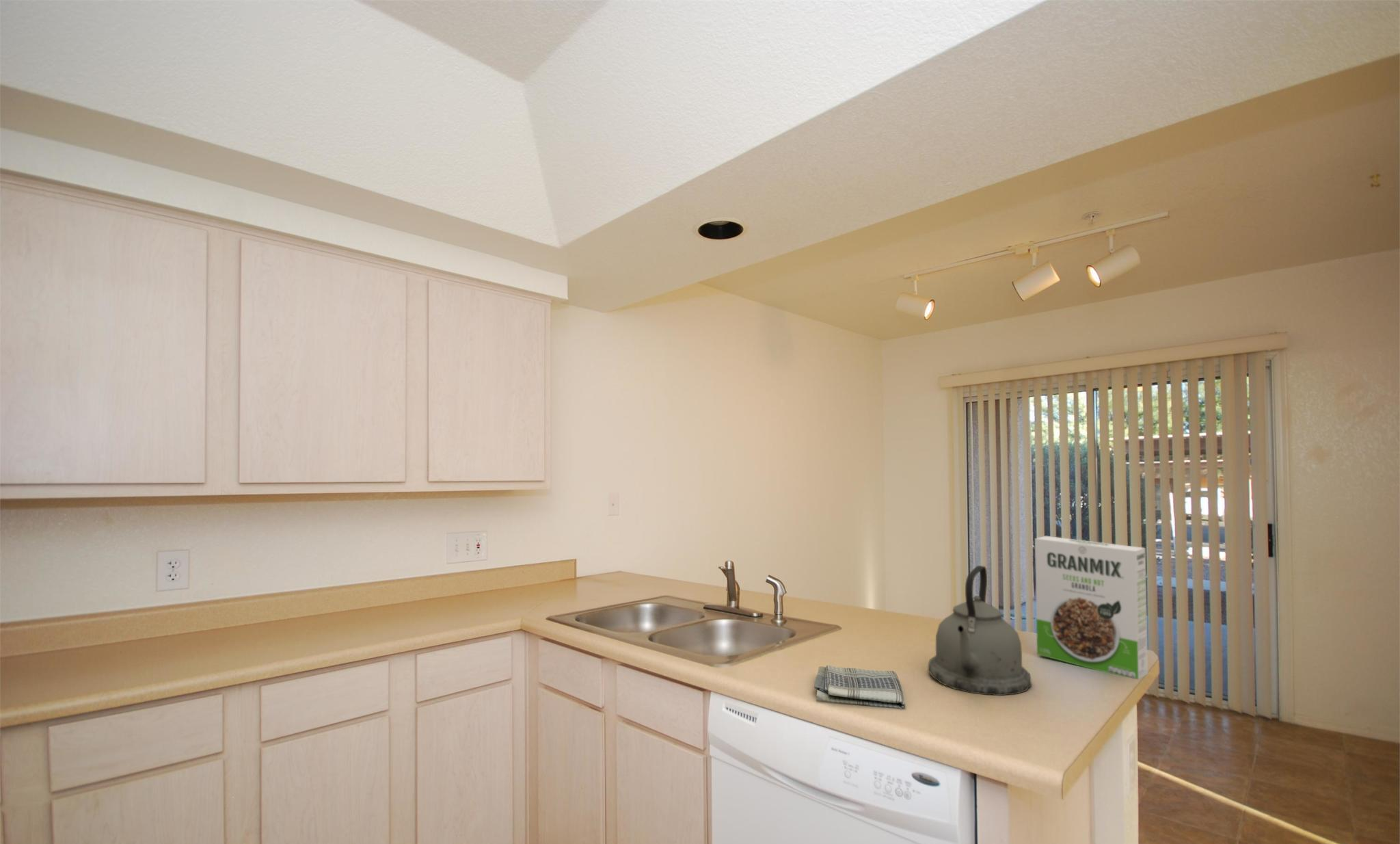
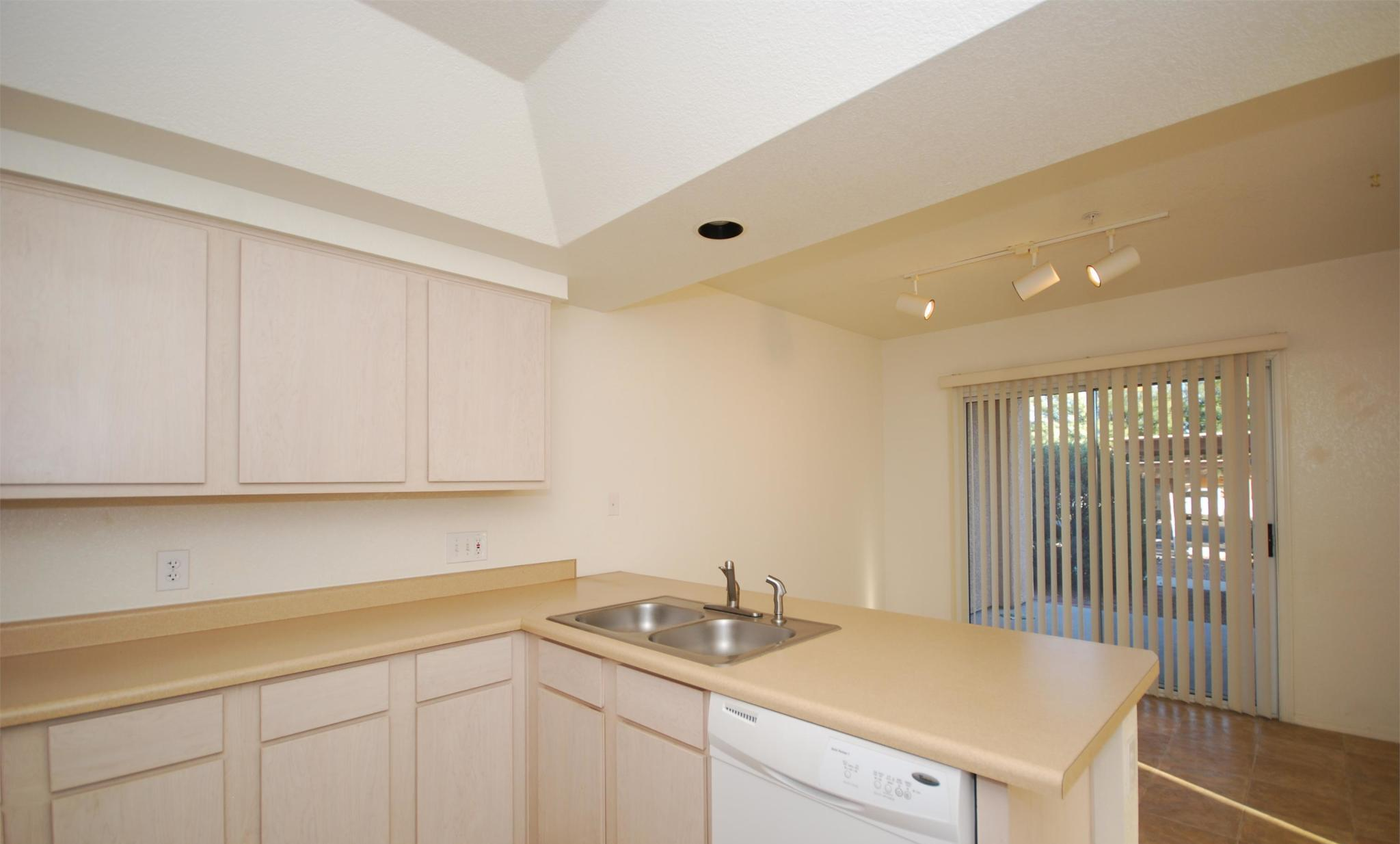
- kettle (979, 625)
- cereal box (1088, 603)
- dish towel (857, 683)
